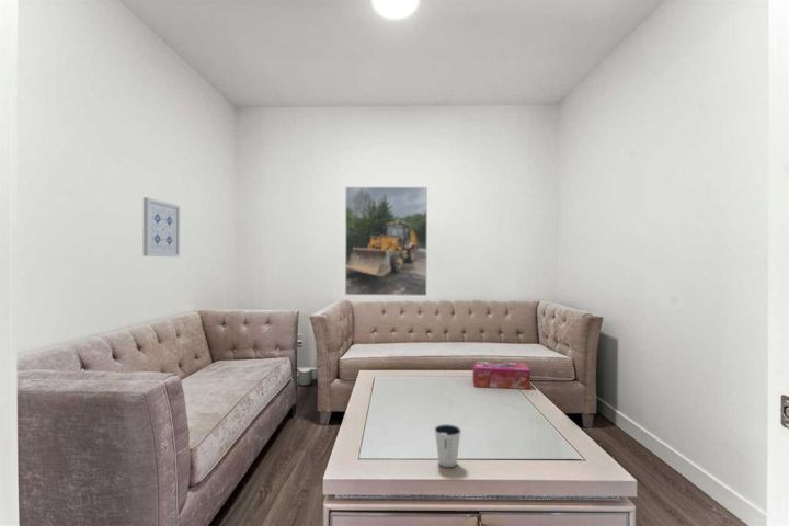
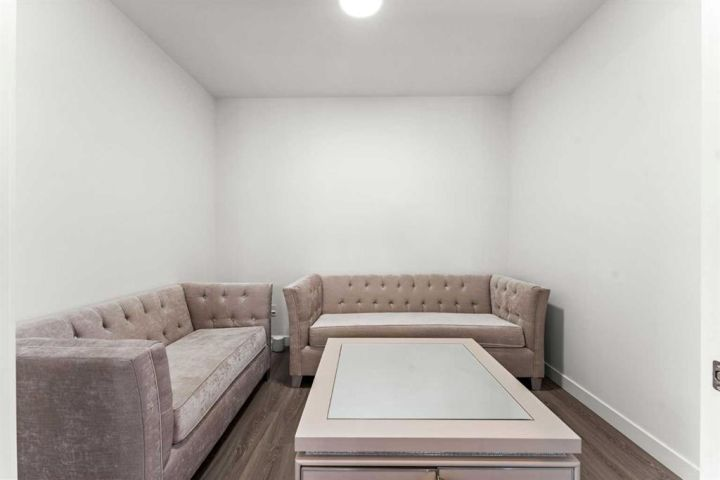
- wall art (162, 229)
- dixie cup (447, 446)
- tissue box (500, 374)
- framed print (386, 241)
